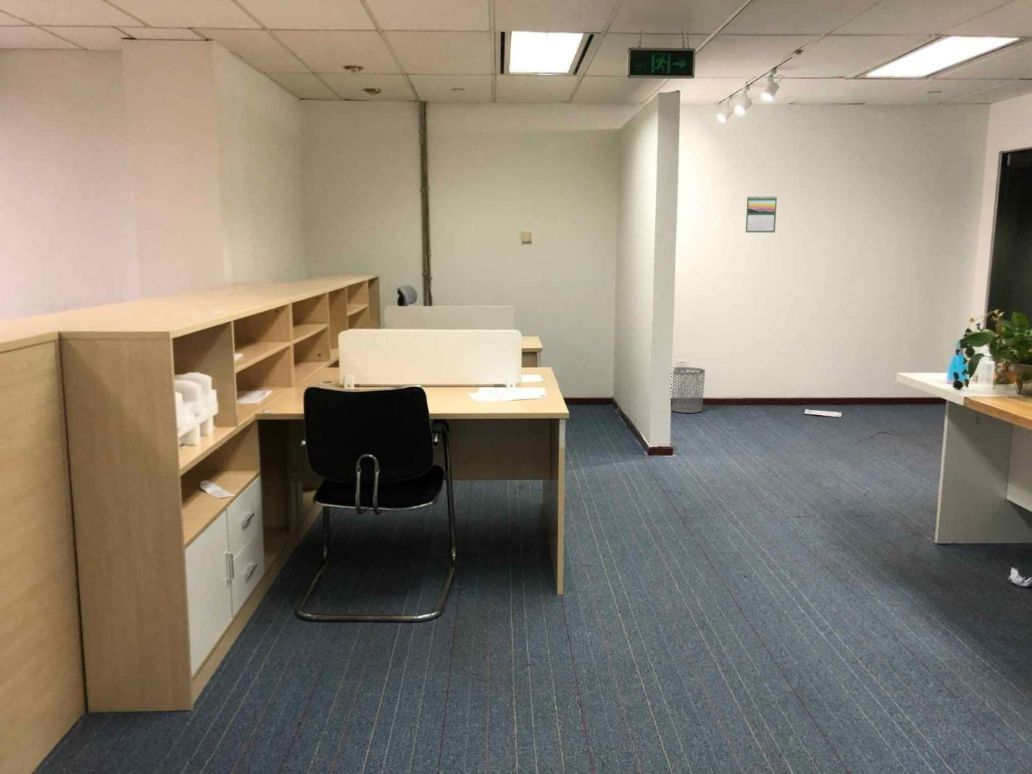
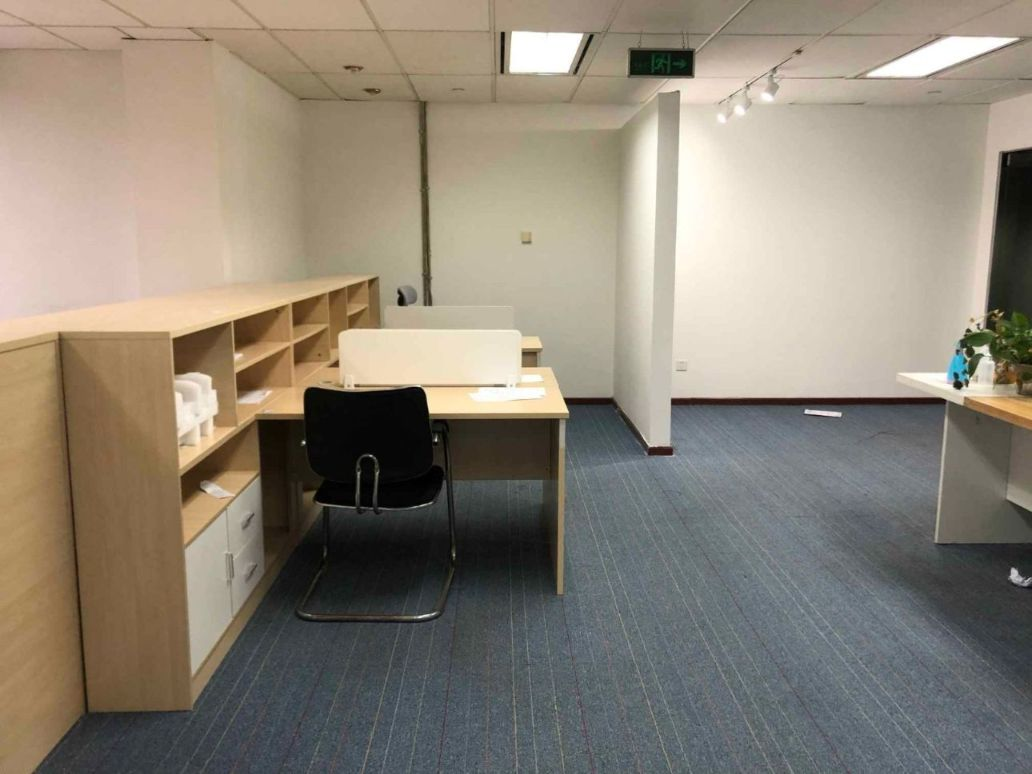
- calendar (761, 214)
- waste bin (686, 390)
